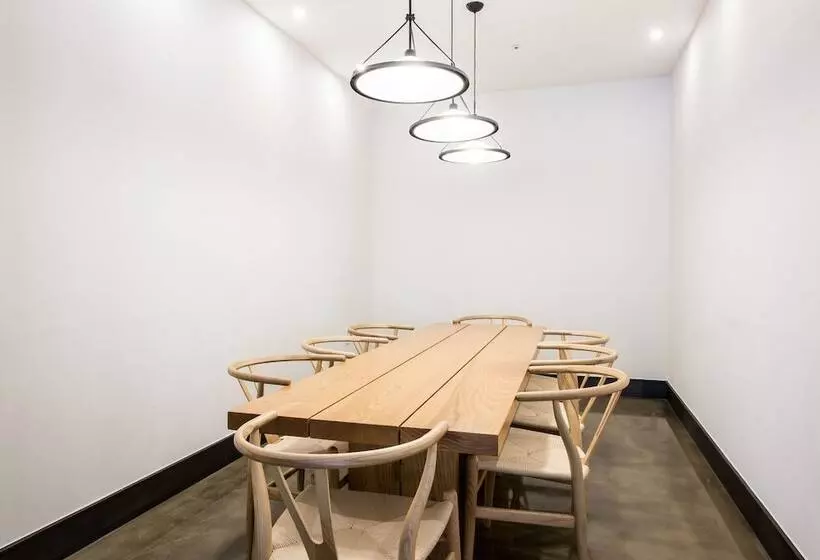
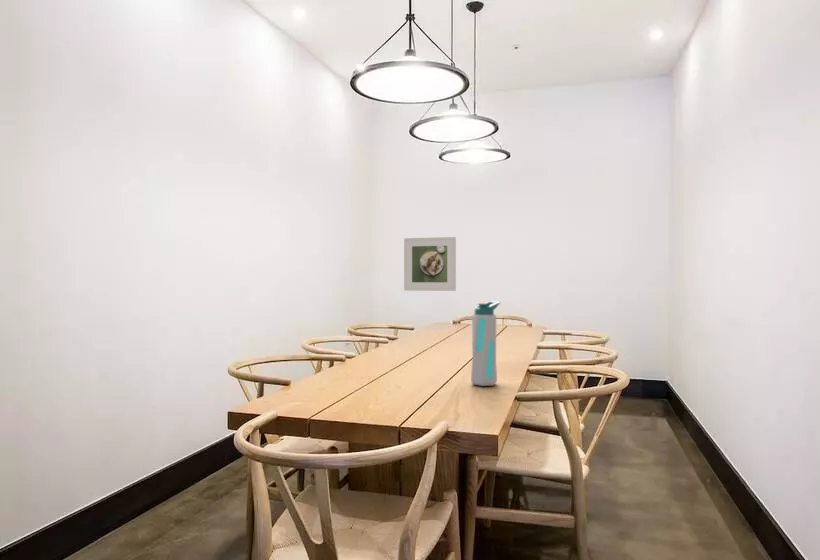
+ water bottle (485, 342)
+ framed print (429, 264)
